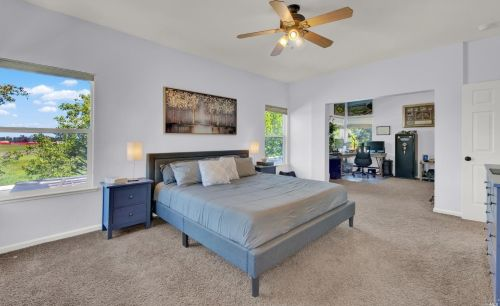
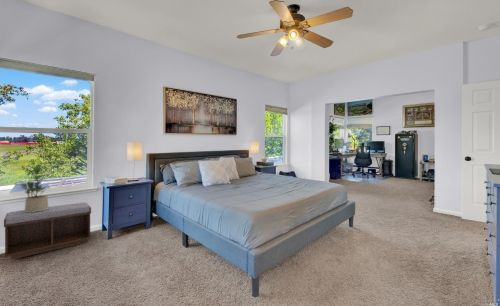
+ bench (51, 227)
+ potted plant (34, 188)
